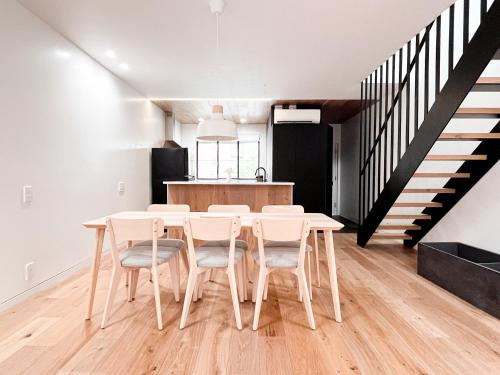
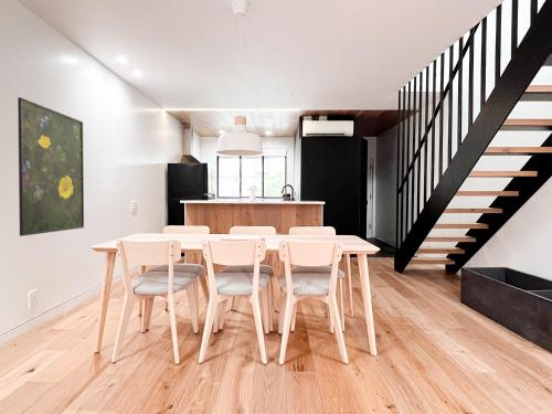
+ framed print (55, 171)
